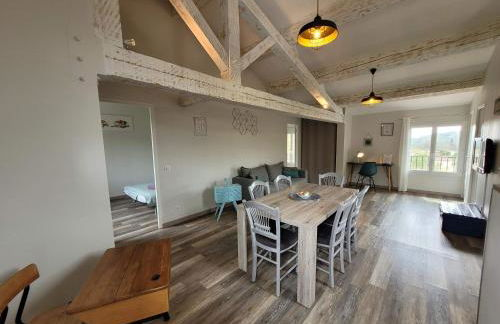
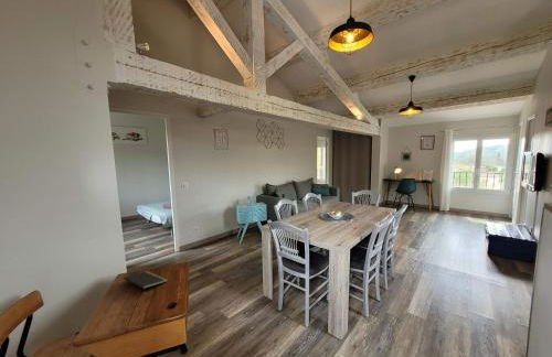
+ notepad (146, 279)
